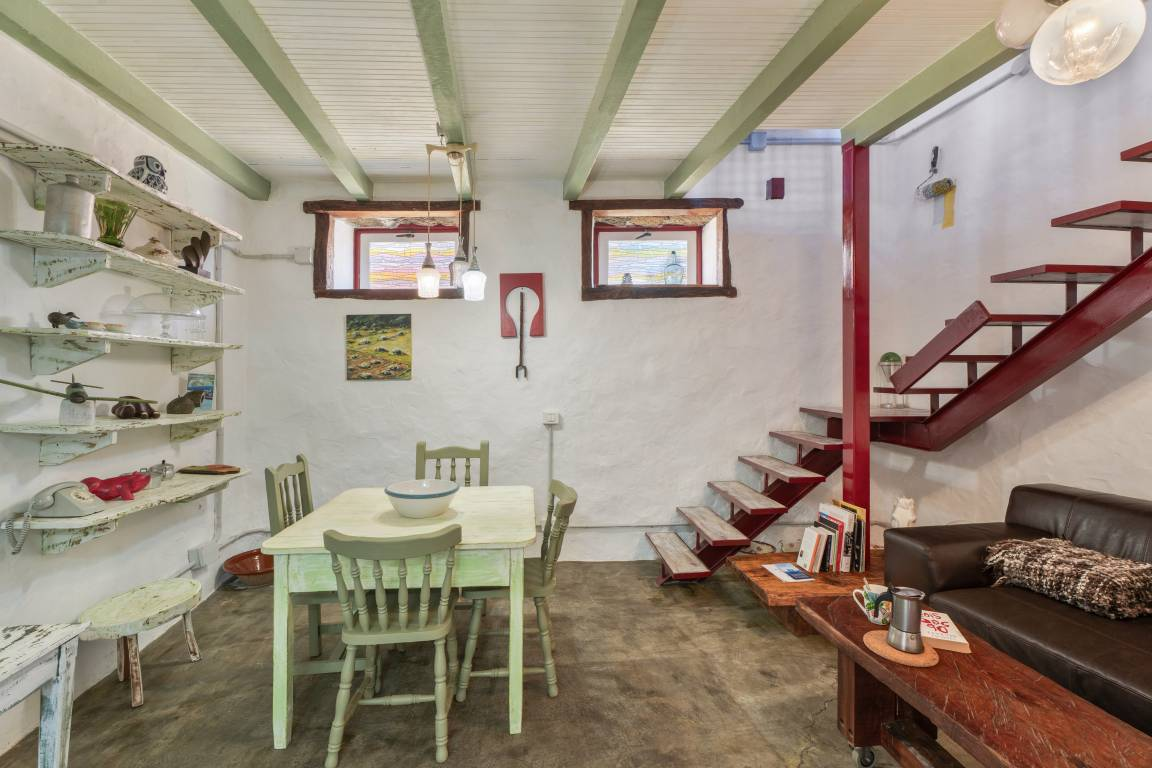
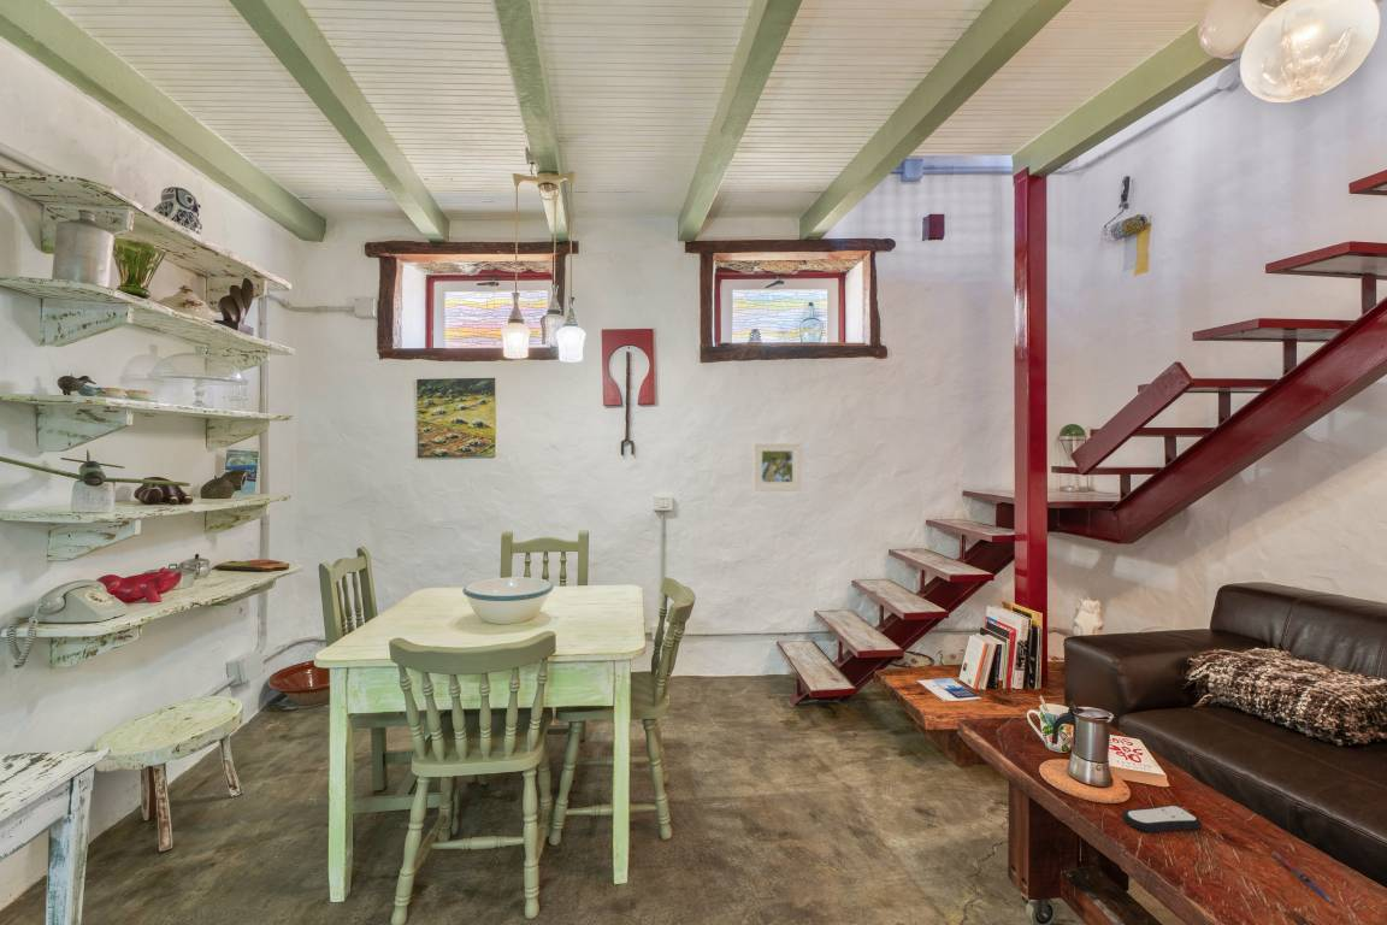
+ remote control (1159, 818)
+ pen (1302, 874)
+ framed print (777, 466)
